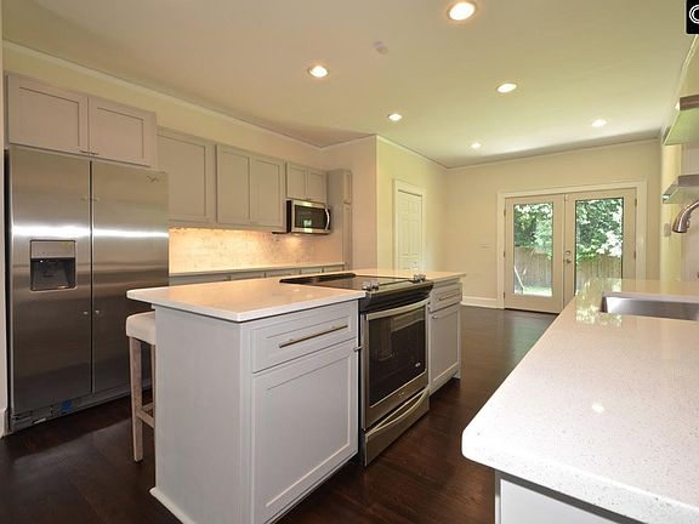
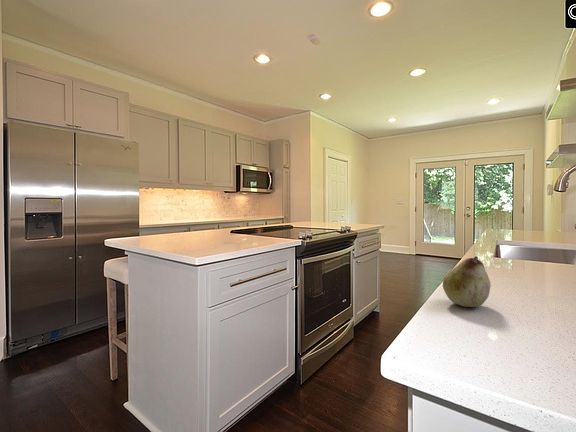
+ fruit (465, 279)
